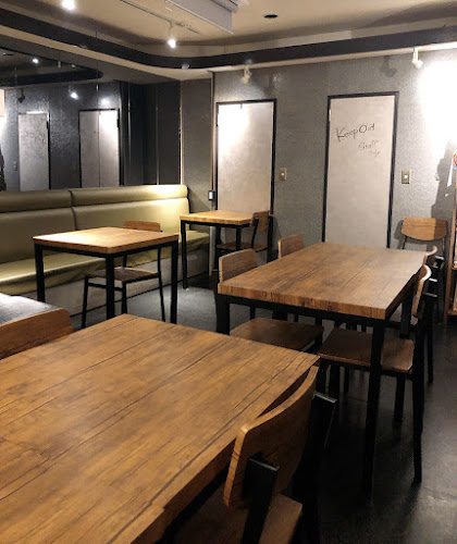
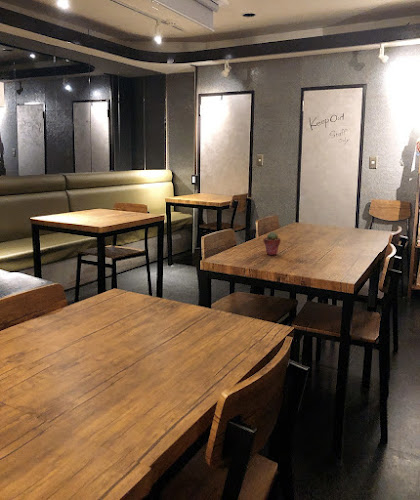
+ potted succulent (271, 243)
